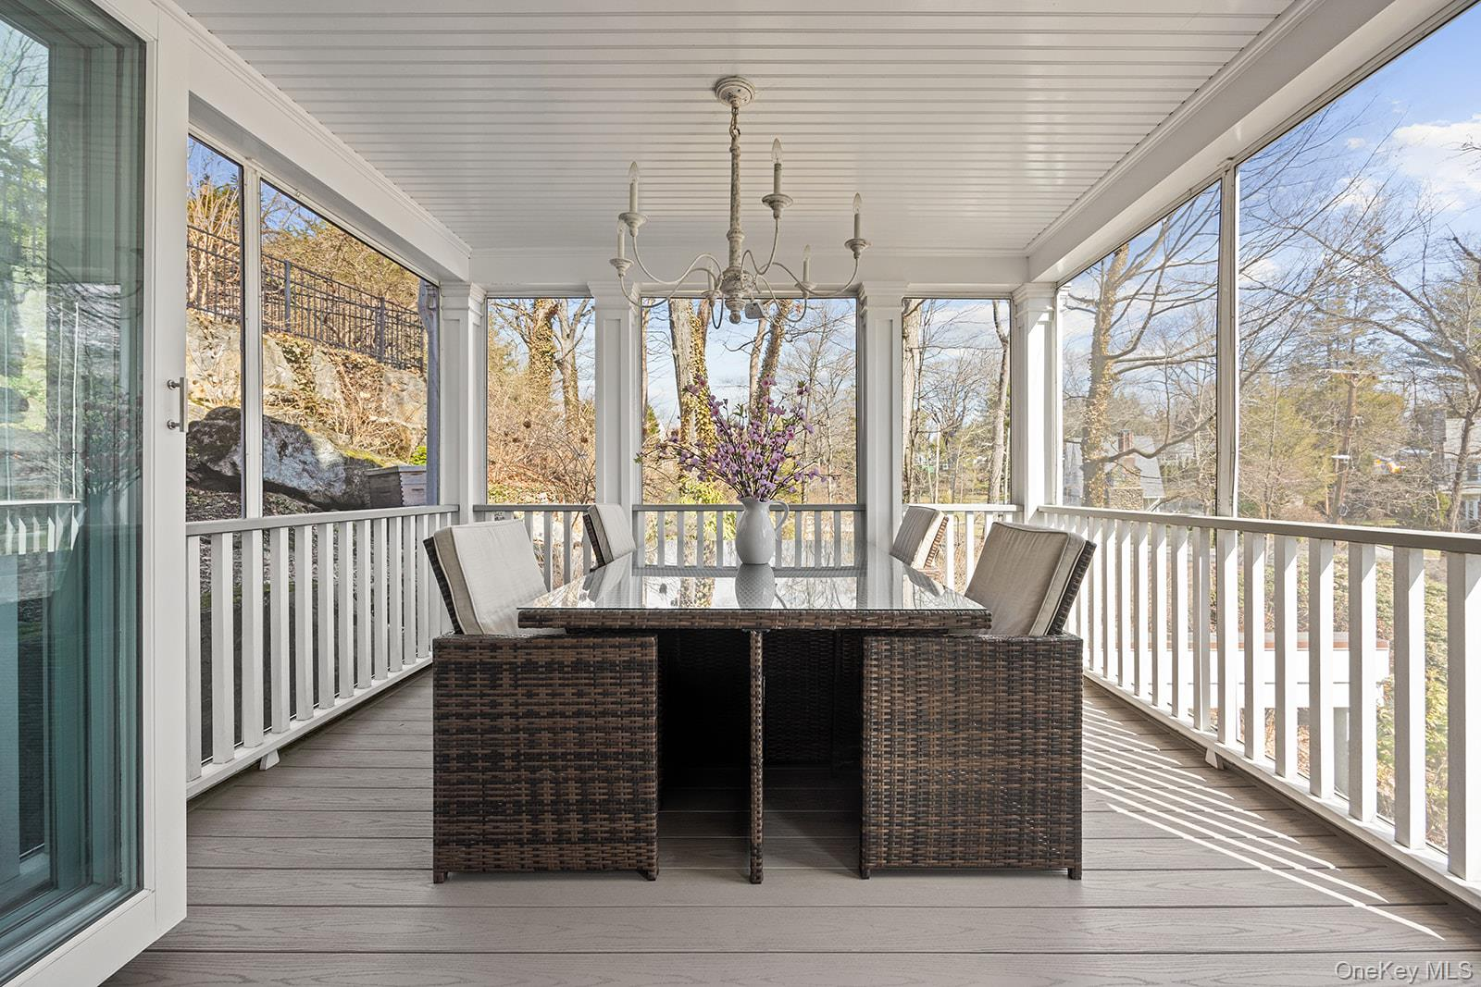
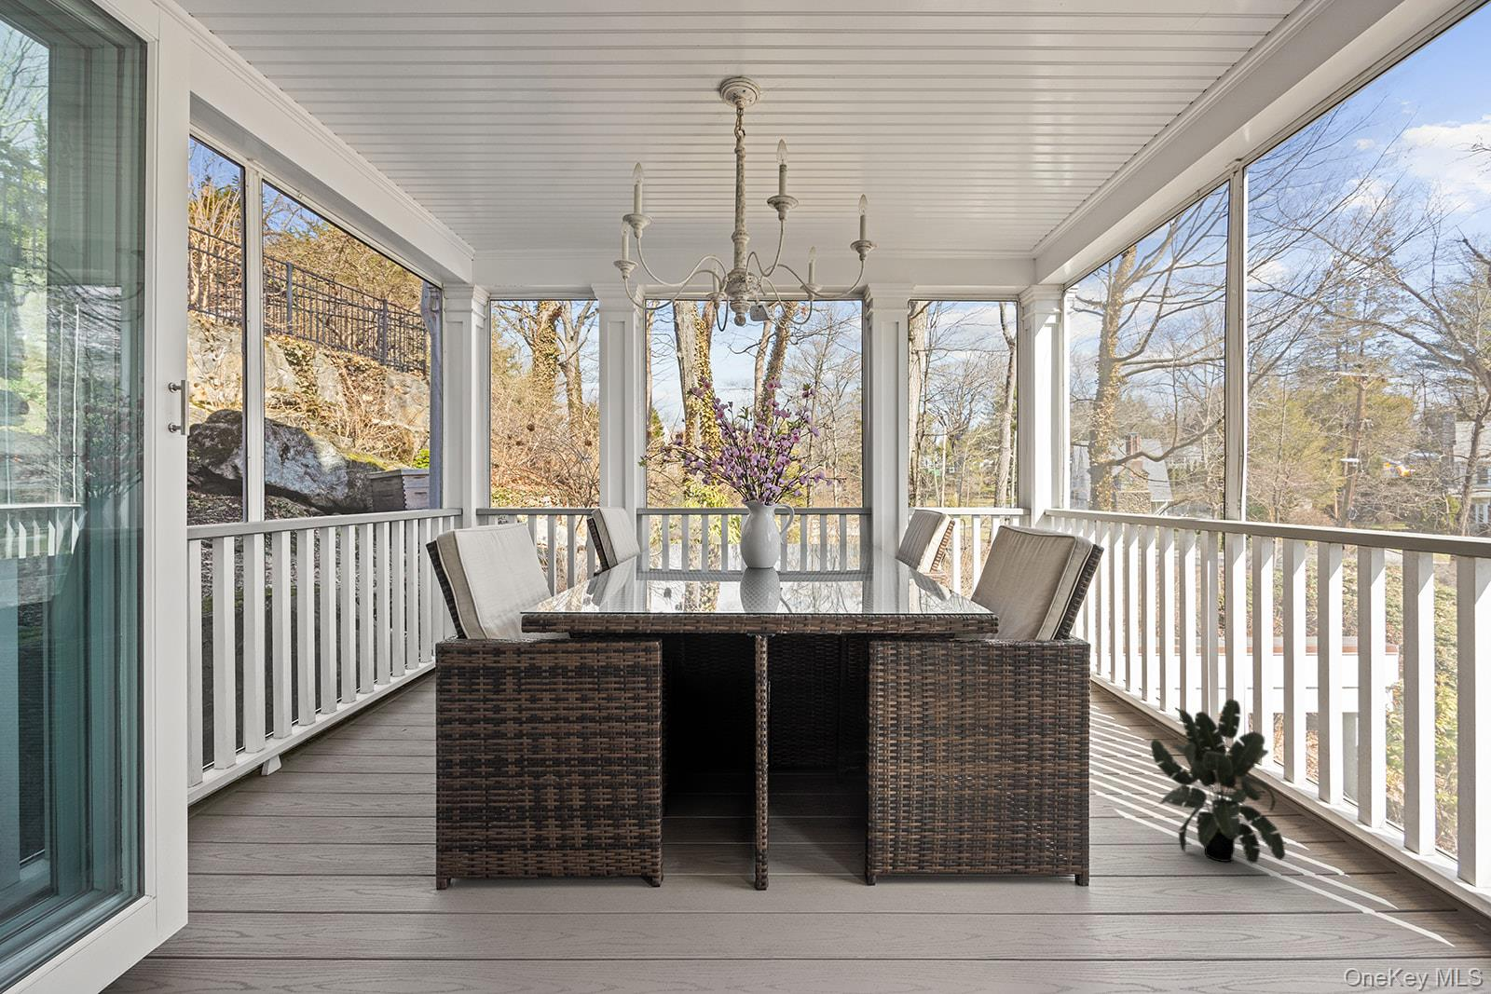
+ potted plant (1227, 782)
